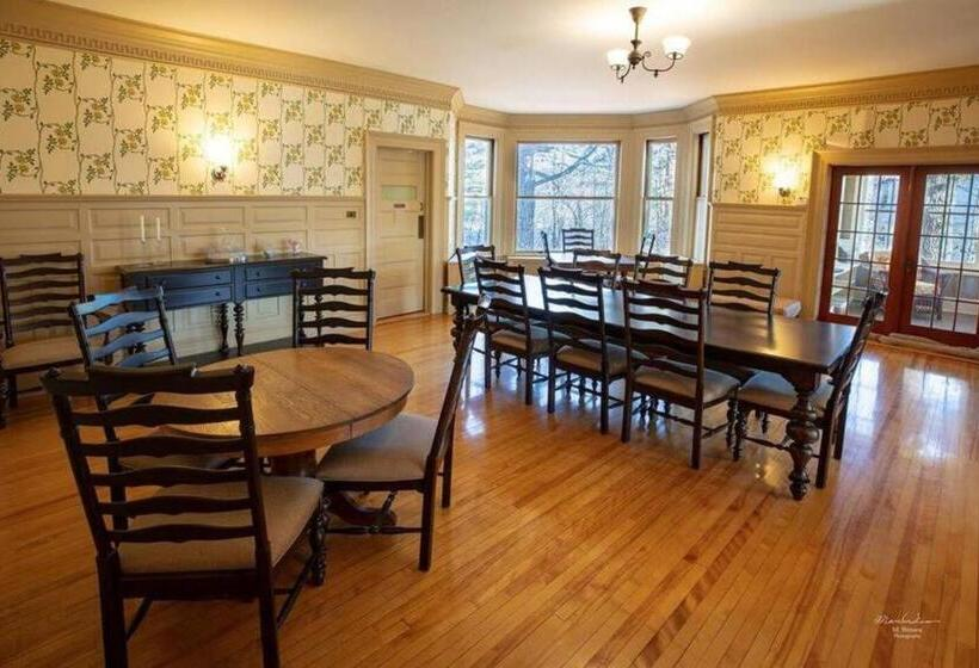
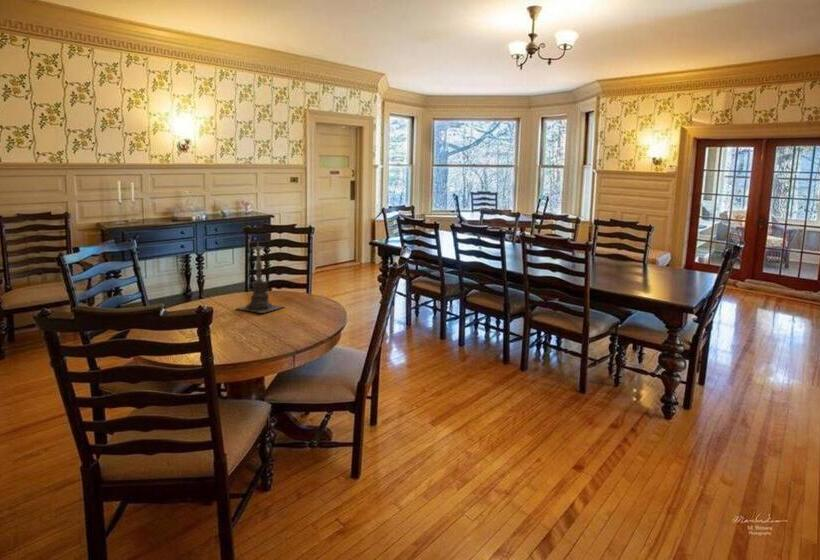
+ candle holder (259, 272)
